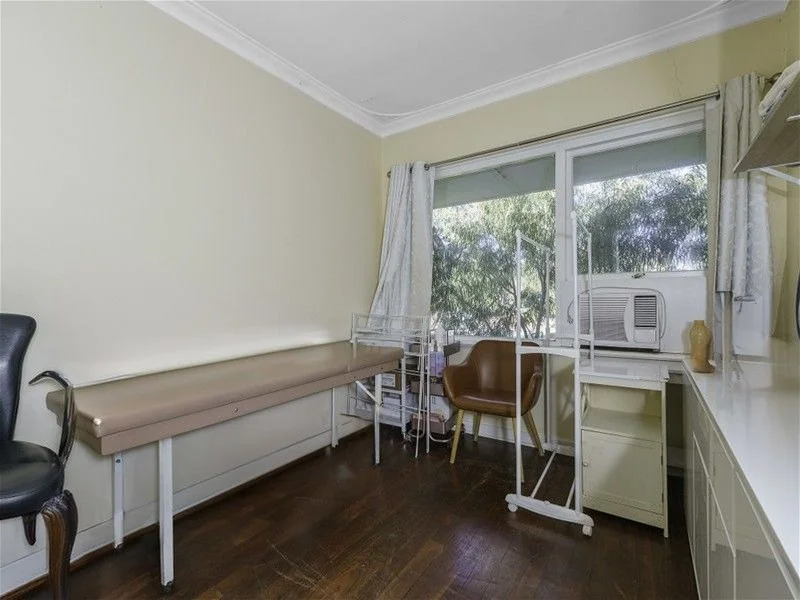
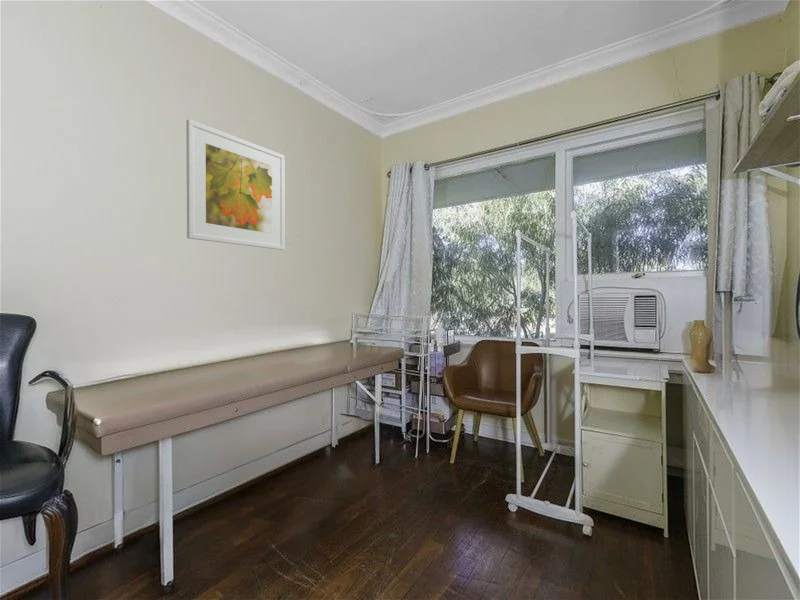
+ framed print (240, 192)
